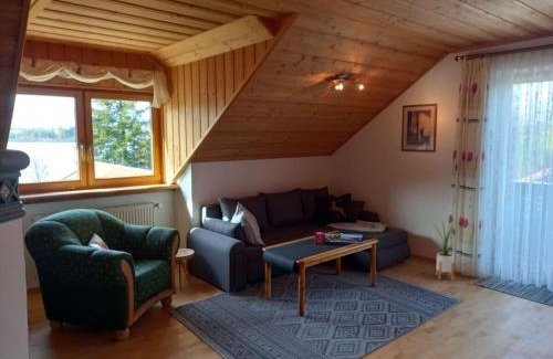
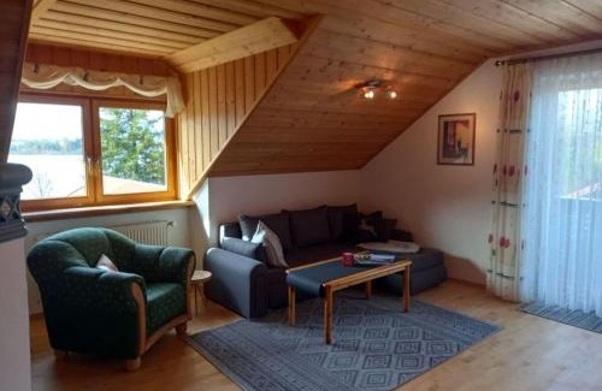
- house plant (446, 246)
